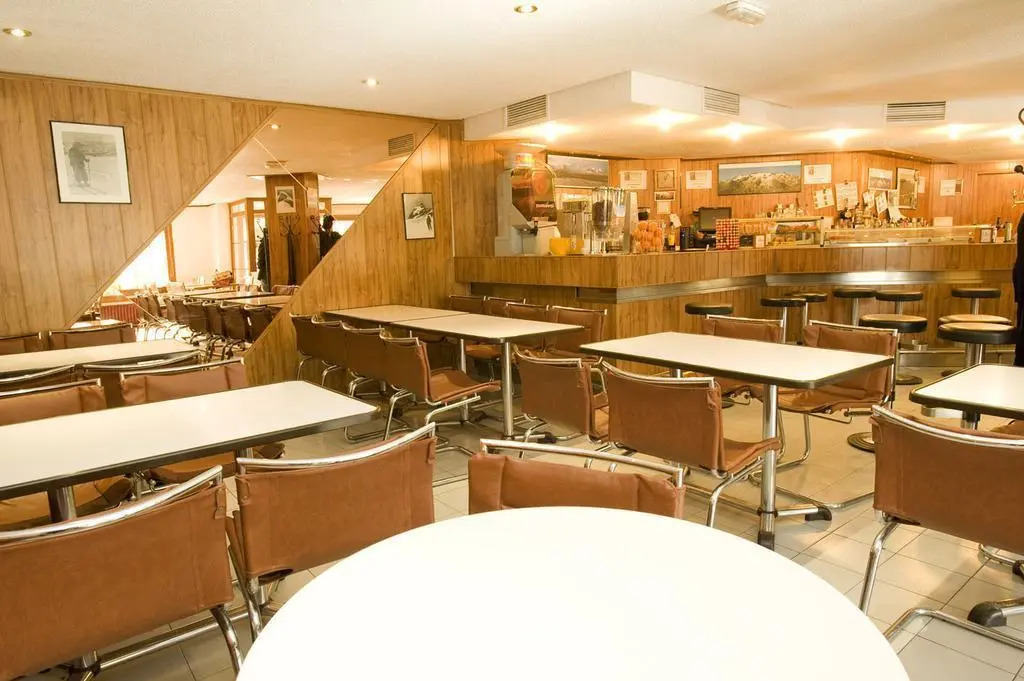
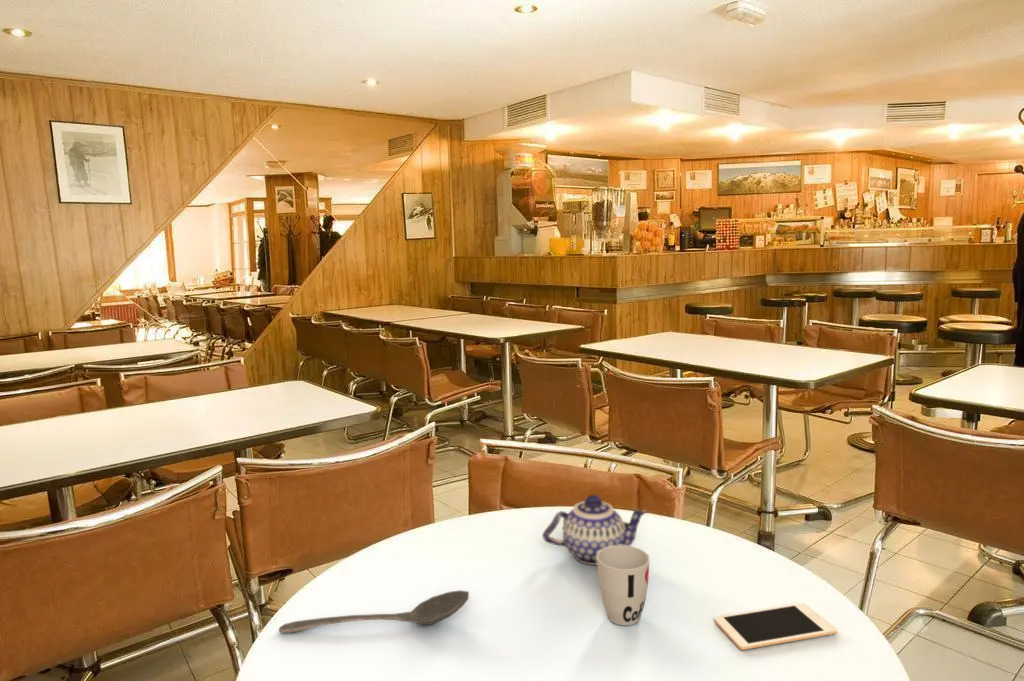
+ cell phone (774, 625)
+ teapot (595, 525)
+ stirrer (374, 614)
+ cup (623, 586)
